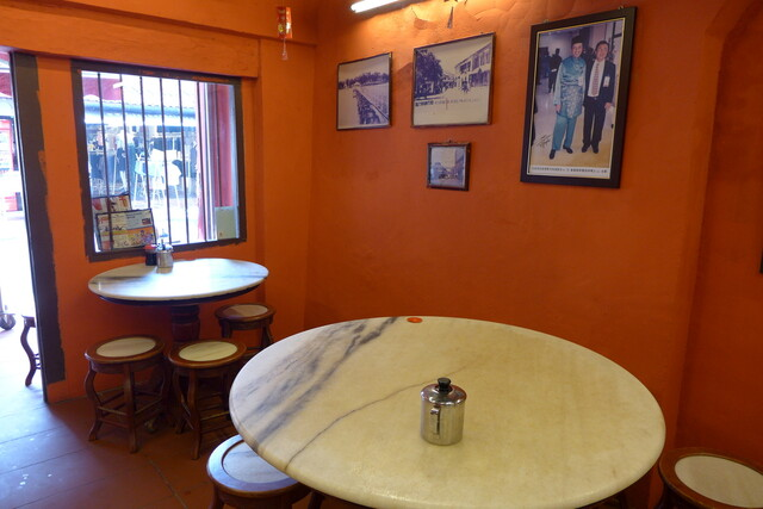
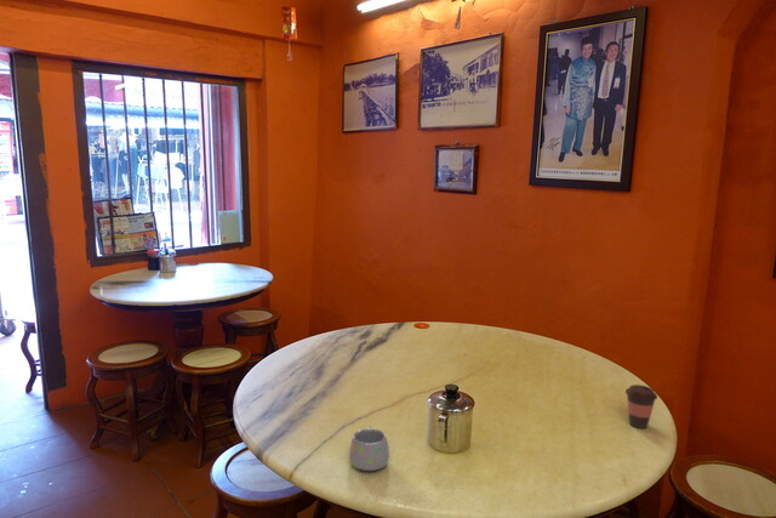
+ mug (369, 446)
+ coffee cup (639, 406)
